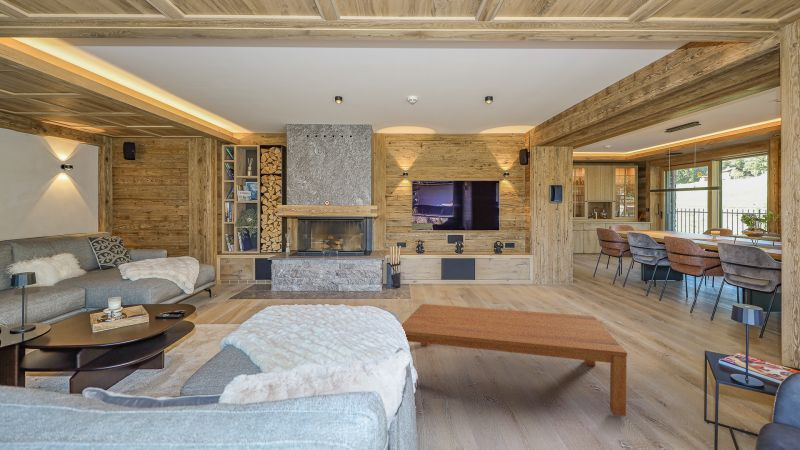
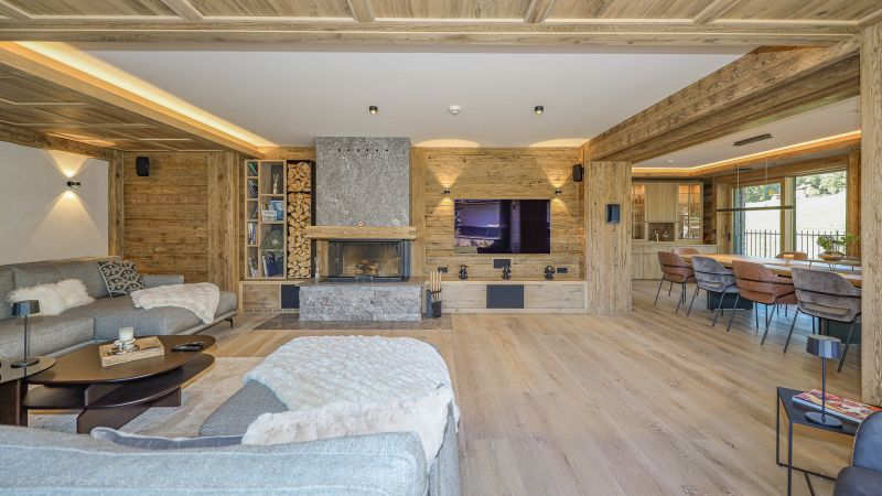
- coffee table (501, 347)
